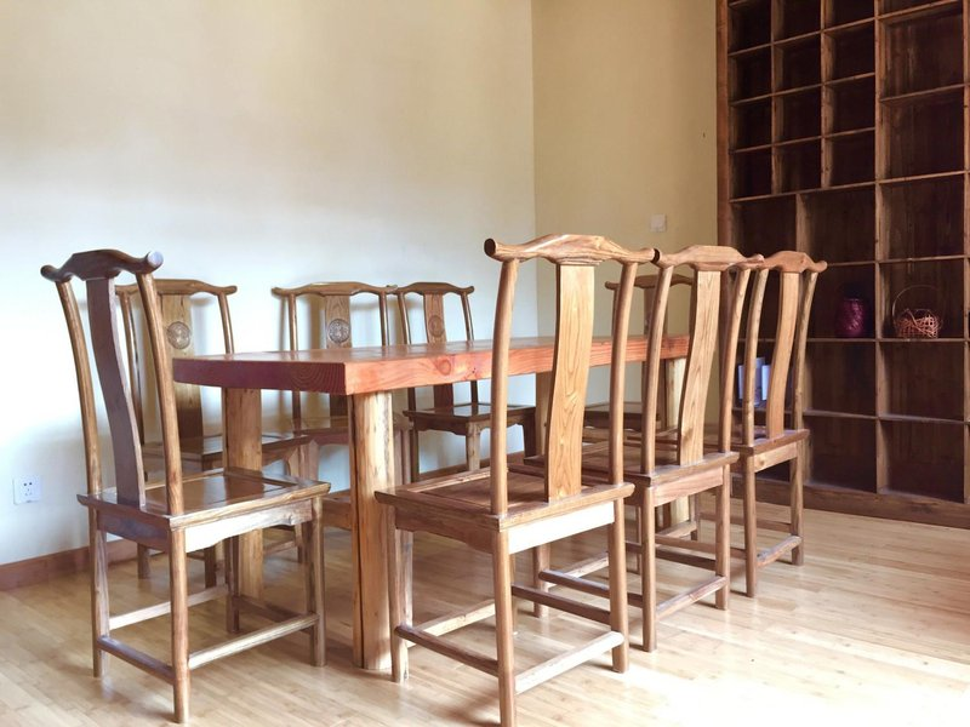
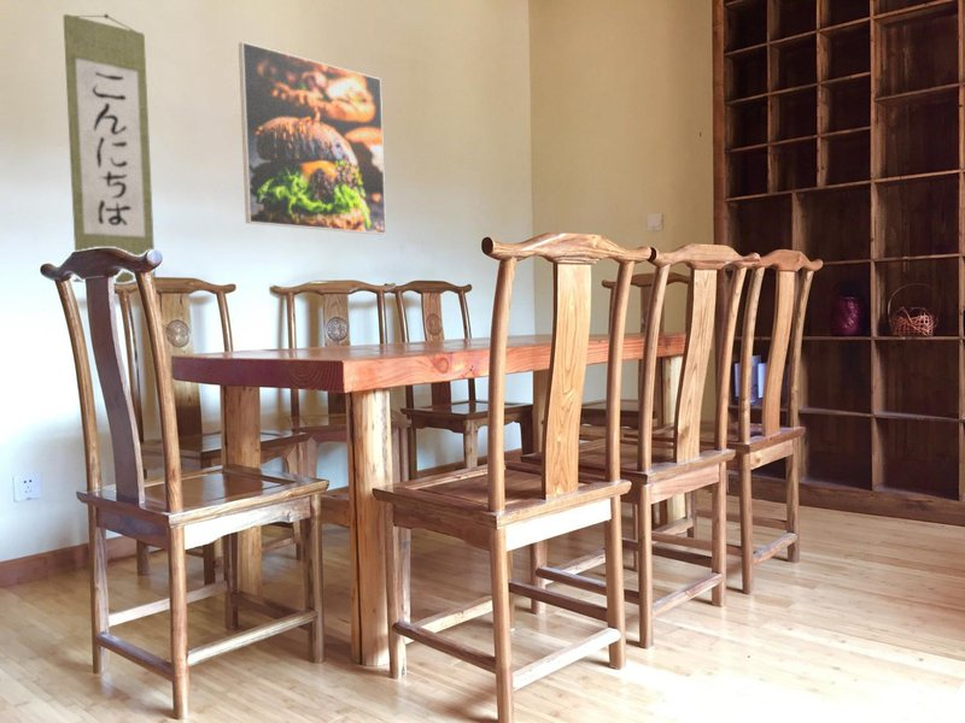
+ wall scroll (111, 148)
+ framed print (317, 146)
